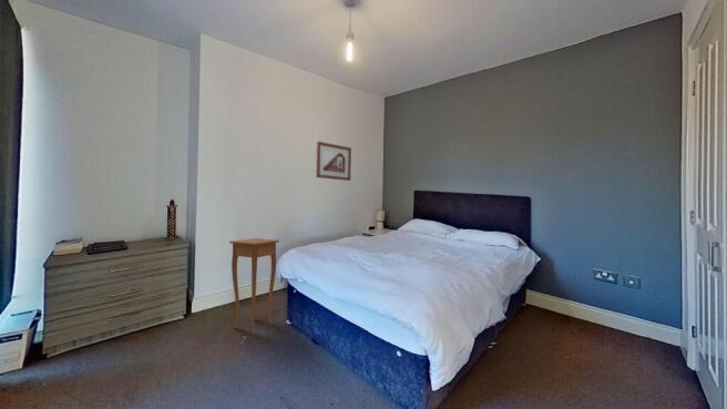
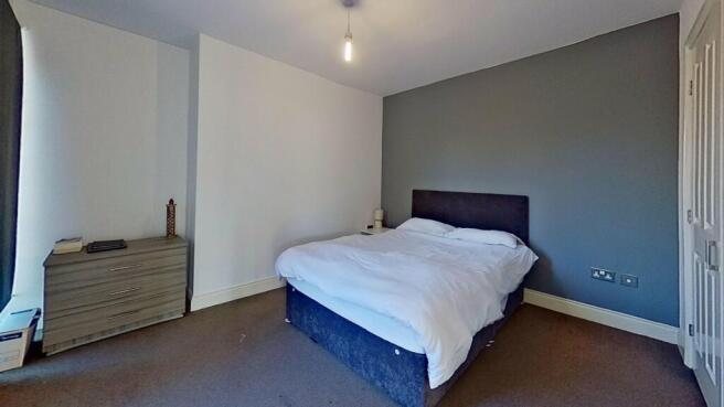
- side table (254, 283)
- picture frame (334, 162)
